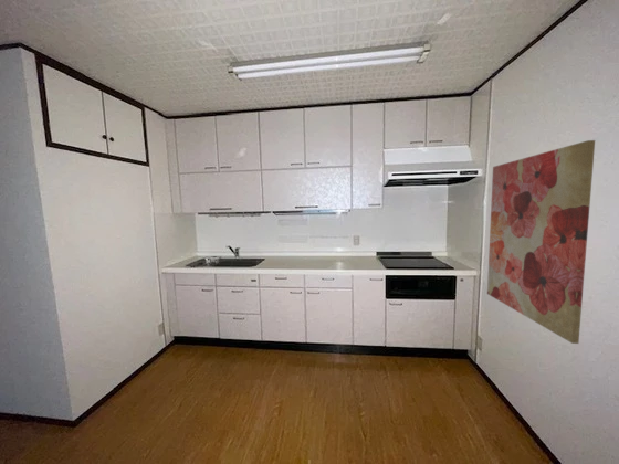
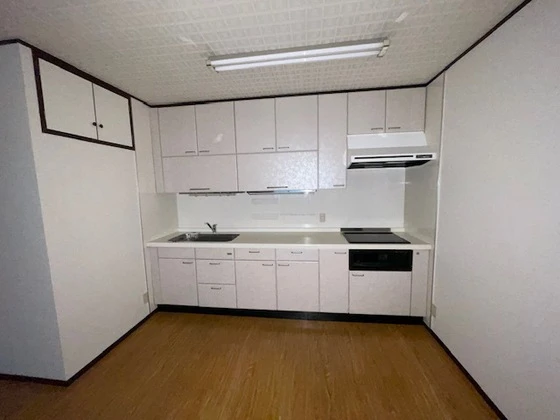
- wall art (526, 236)
